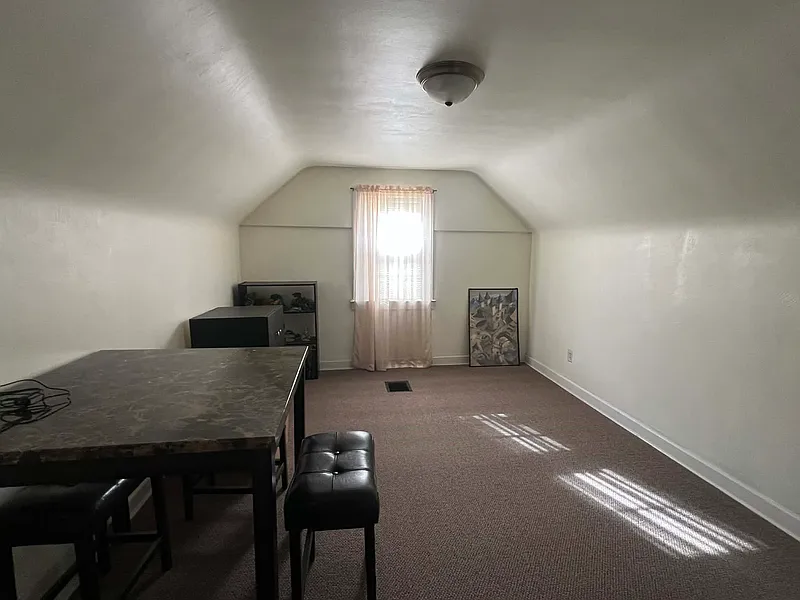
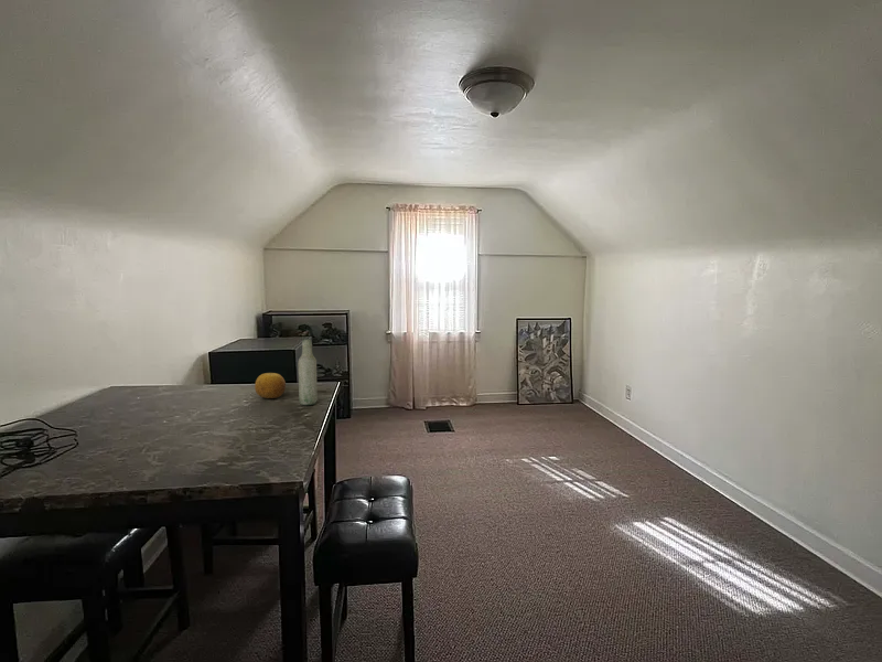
+ fruit (270, 385)
+ bottle (308, 371)
